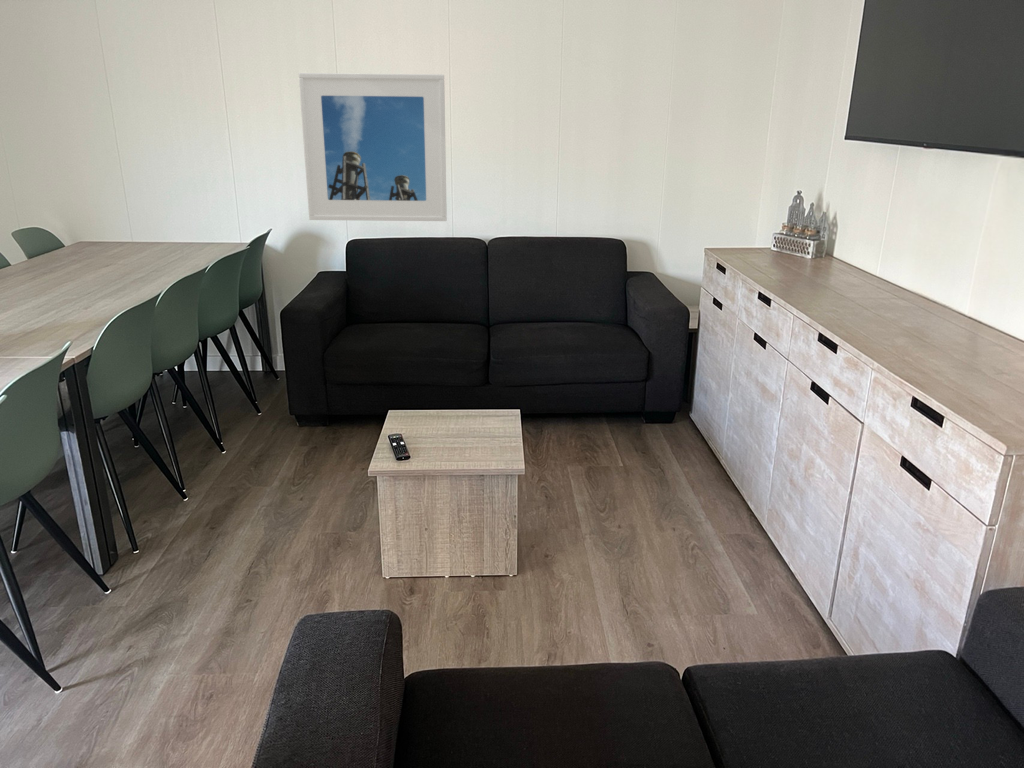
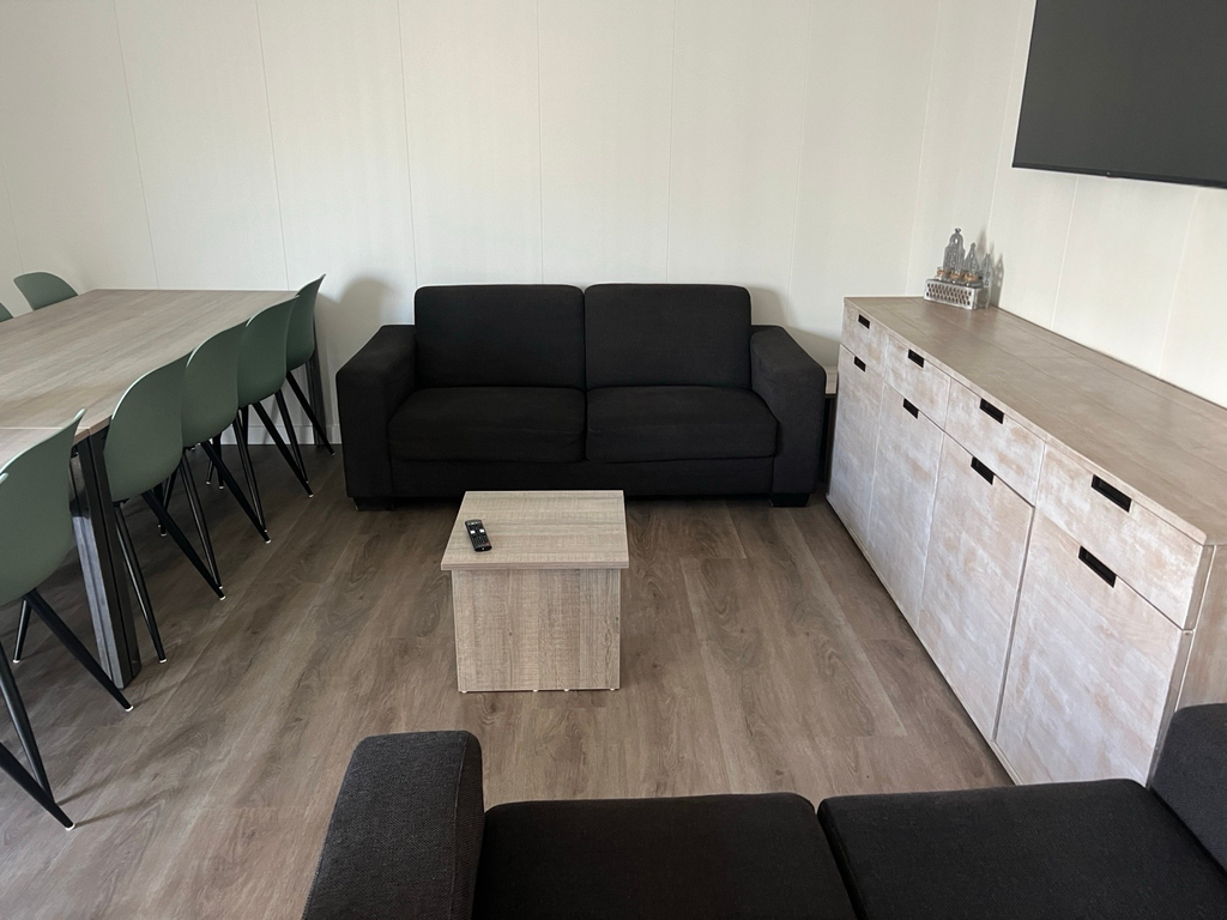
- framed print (374, 149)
